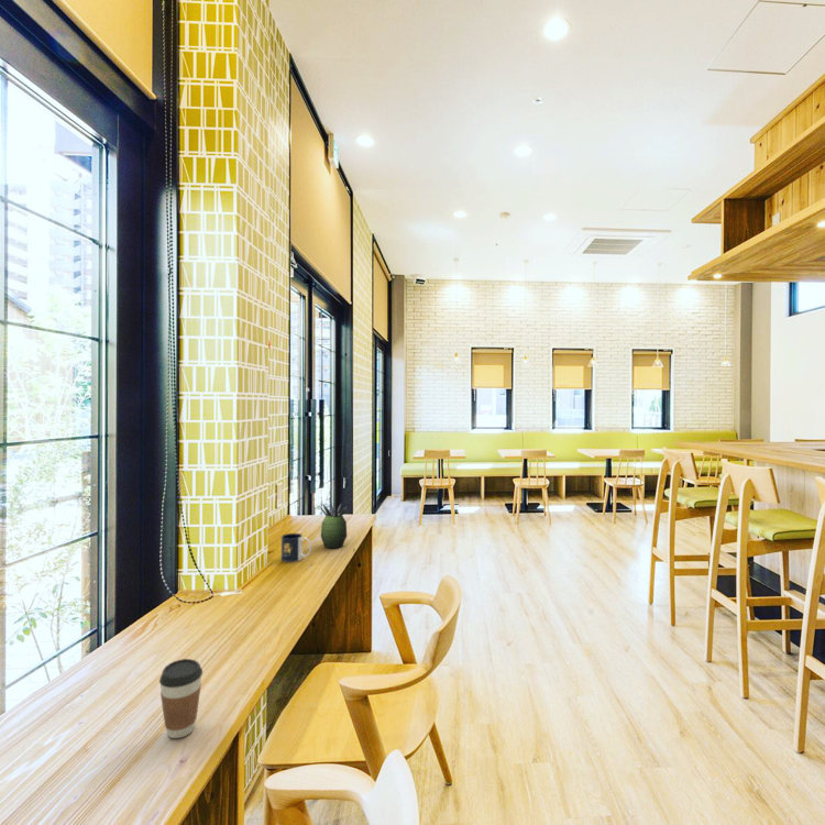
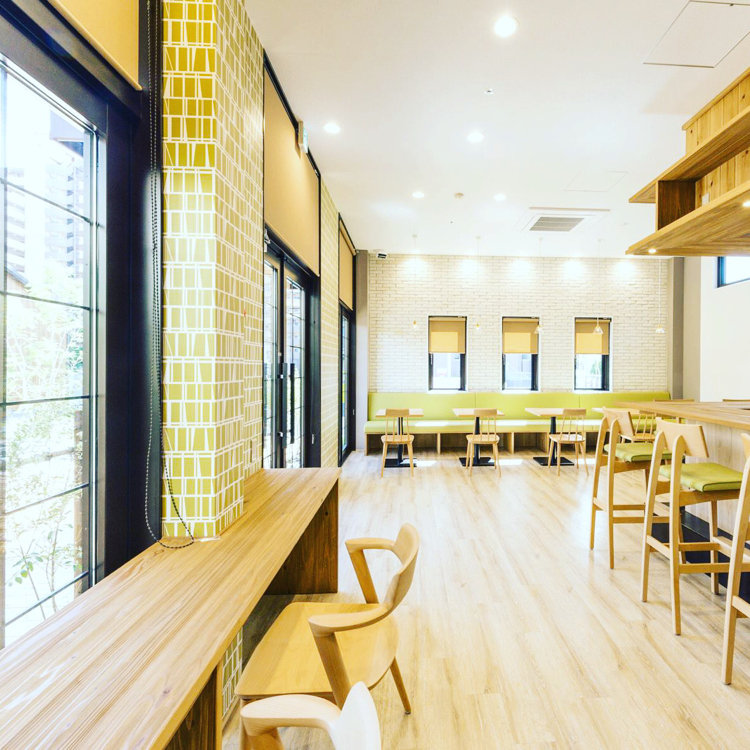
- mug (296, 547)
- coffee cup (180, 698)
- succulent plant (333, 525)
